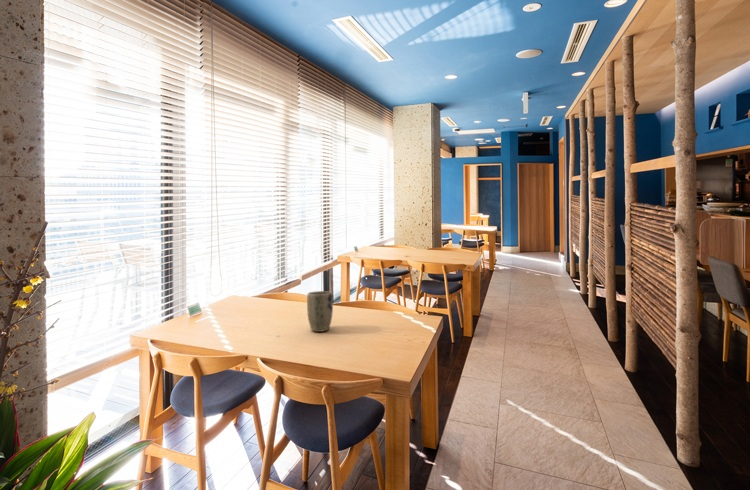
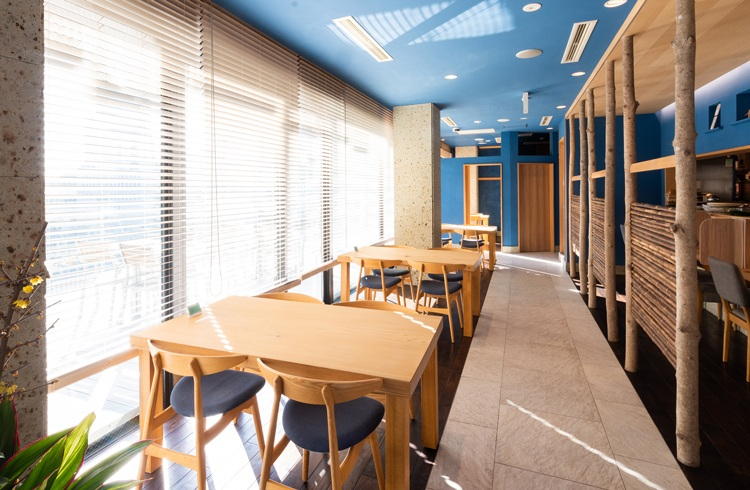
- plant pot (320, 311)
